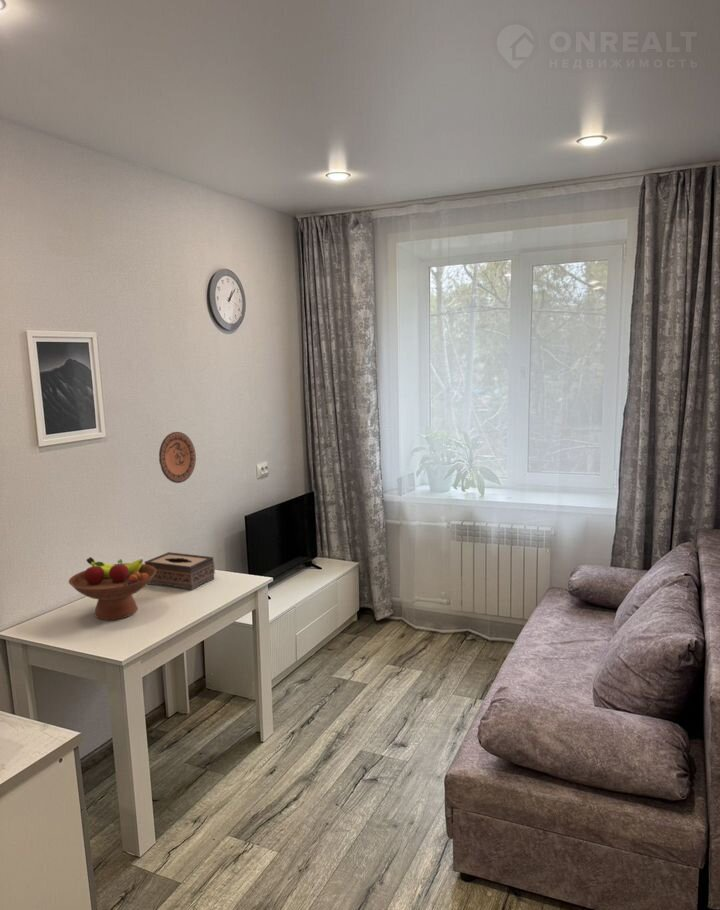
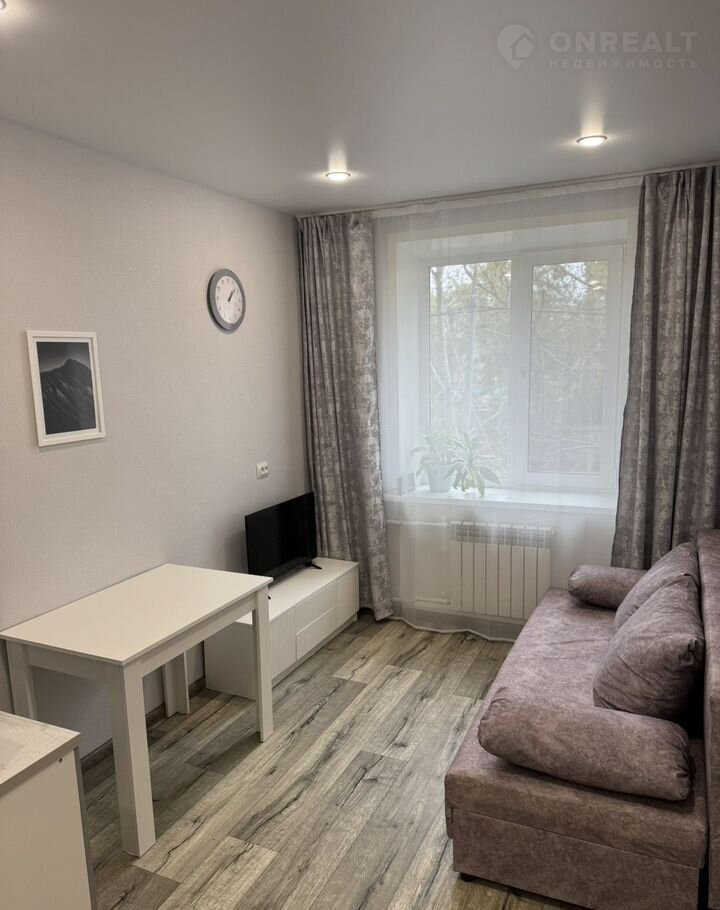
- decorative plate (177, 457)
- tissue box (179, 570)
- fruit bowl (114, 587)
